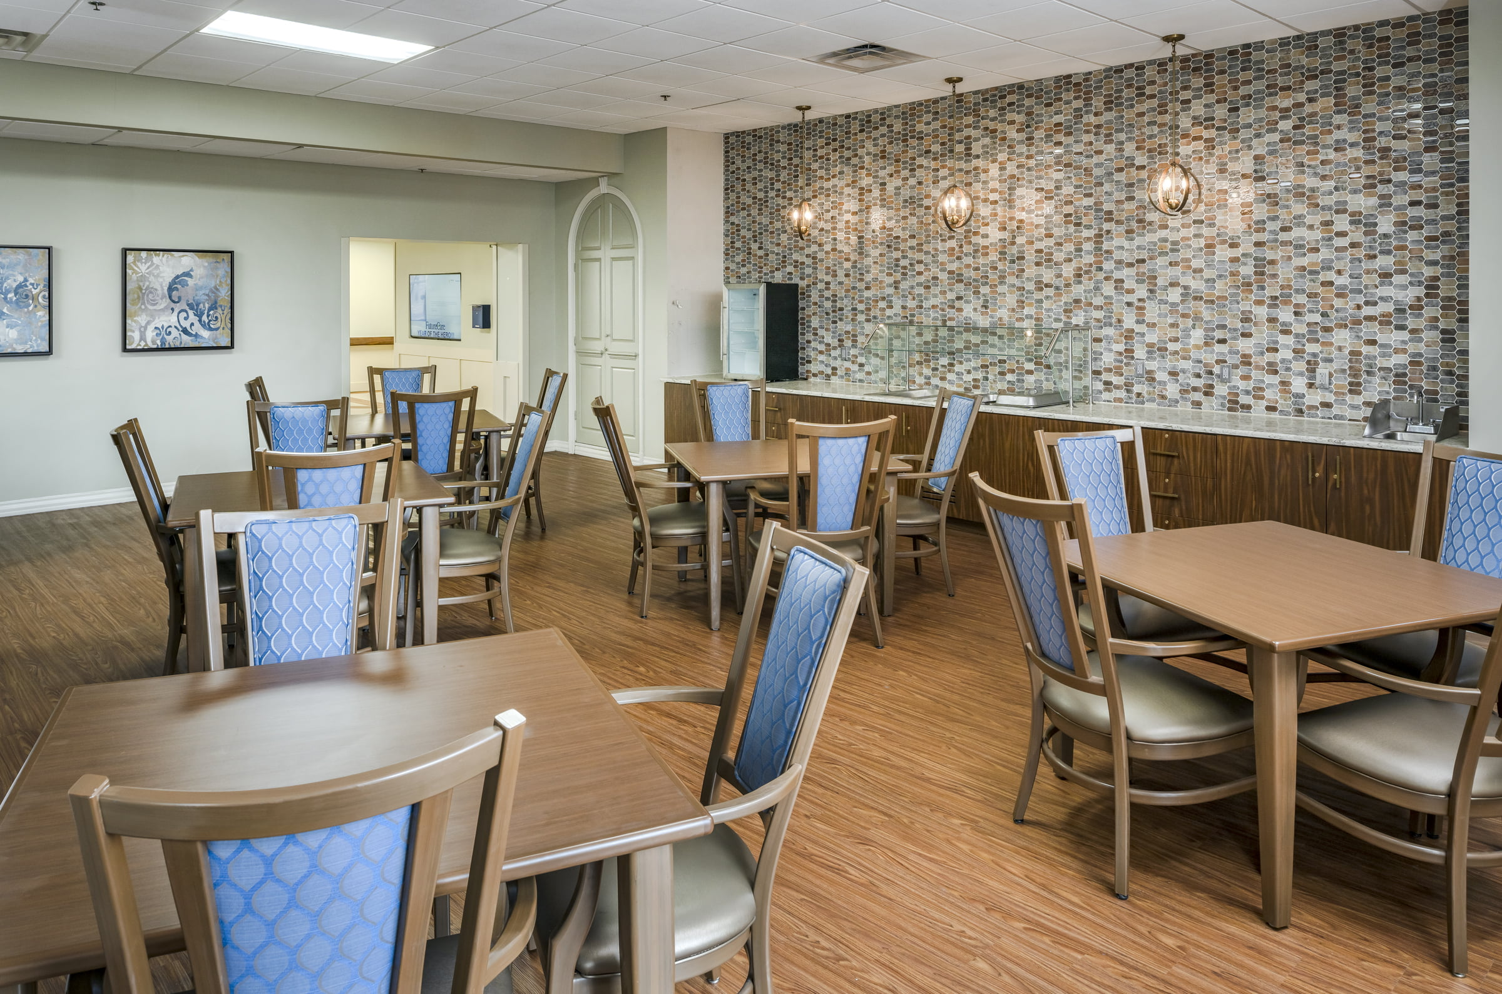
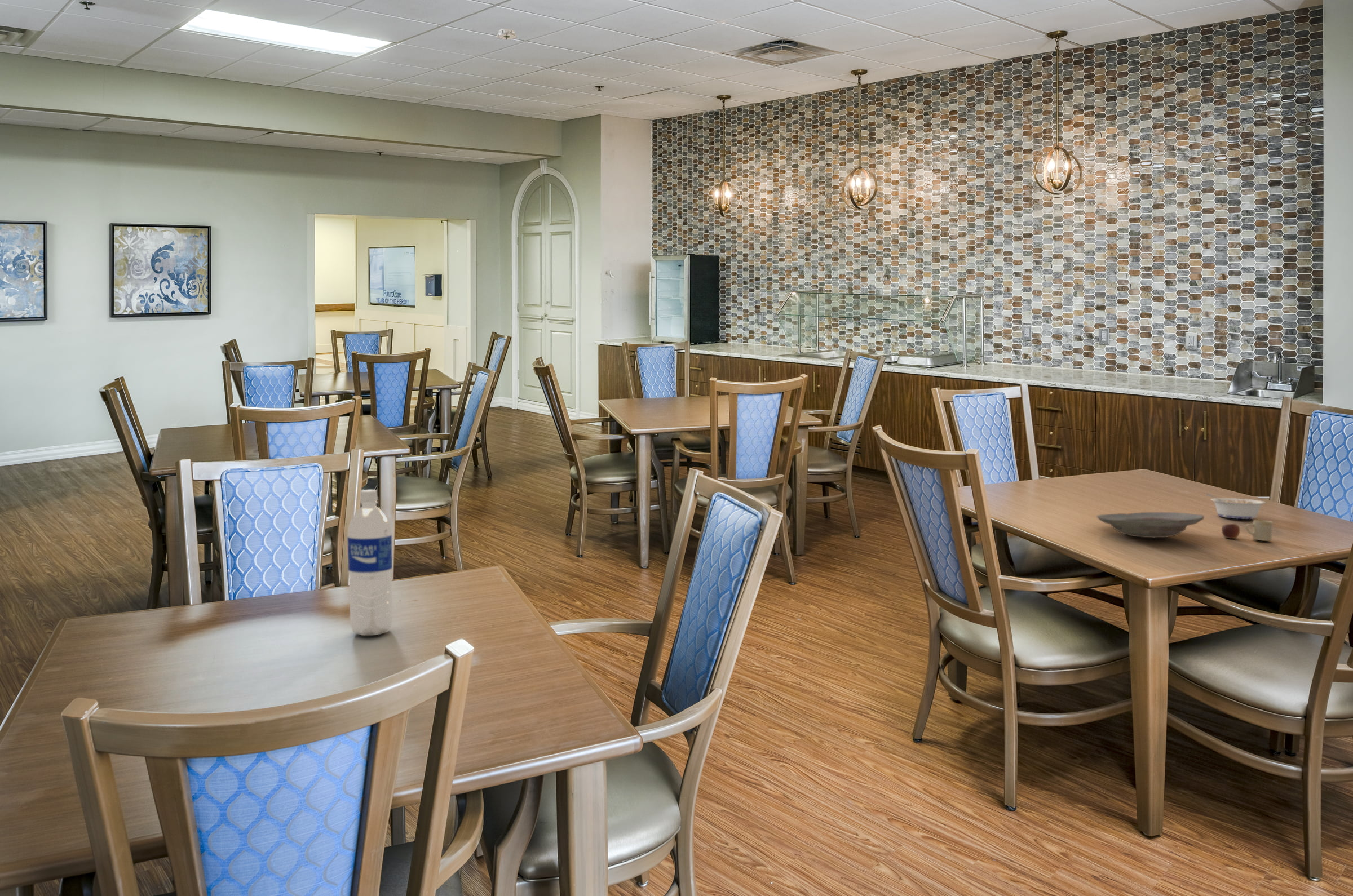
+ mug (1247, 530)
+ legume (1235, 507)
+ smoke detector (506, 34)
+ plate (1149, 525)
+ water bottle (370, 561)
